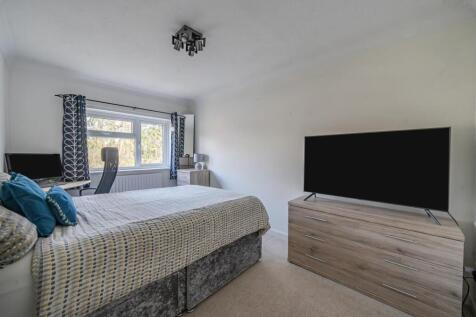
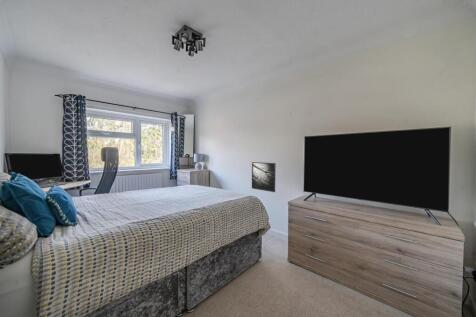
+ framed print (263, 176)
